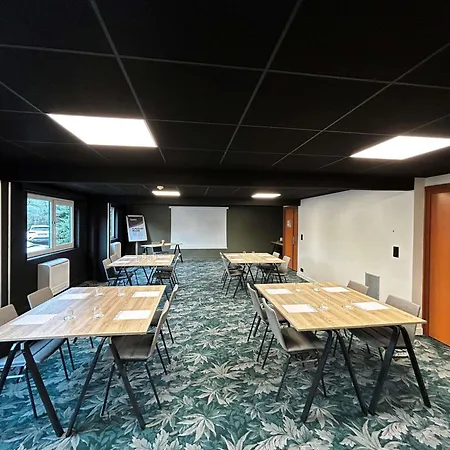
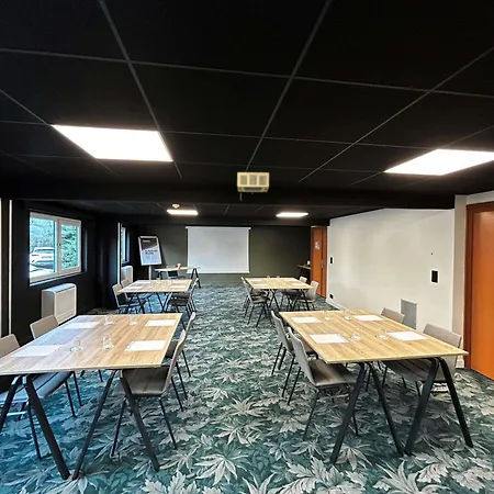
+ projector (252, 186)
